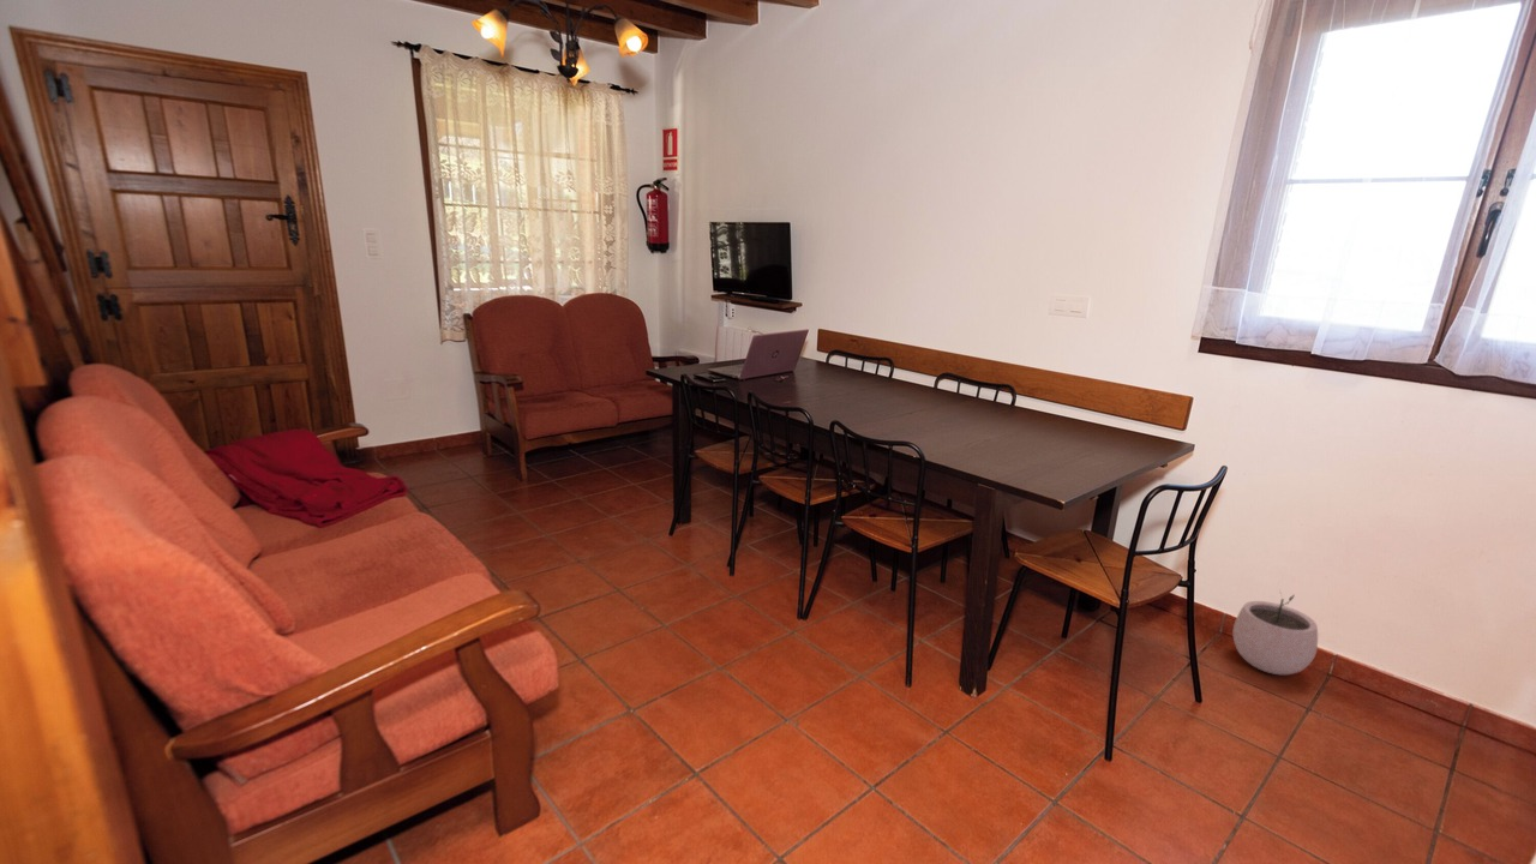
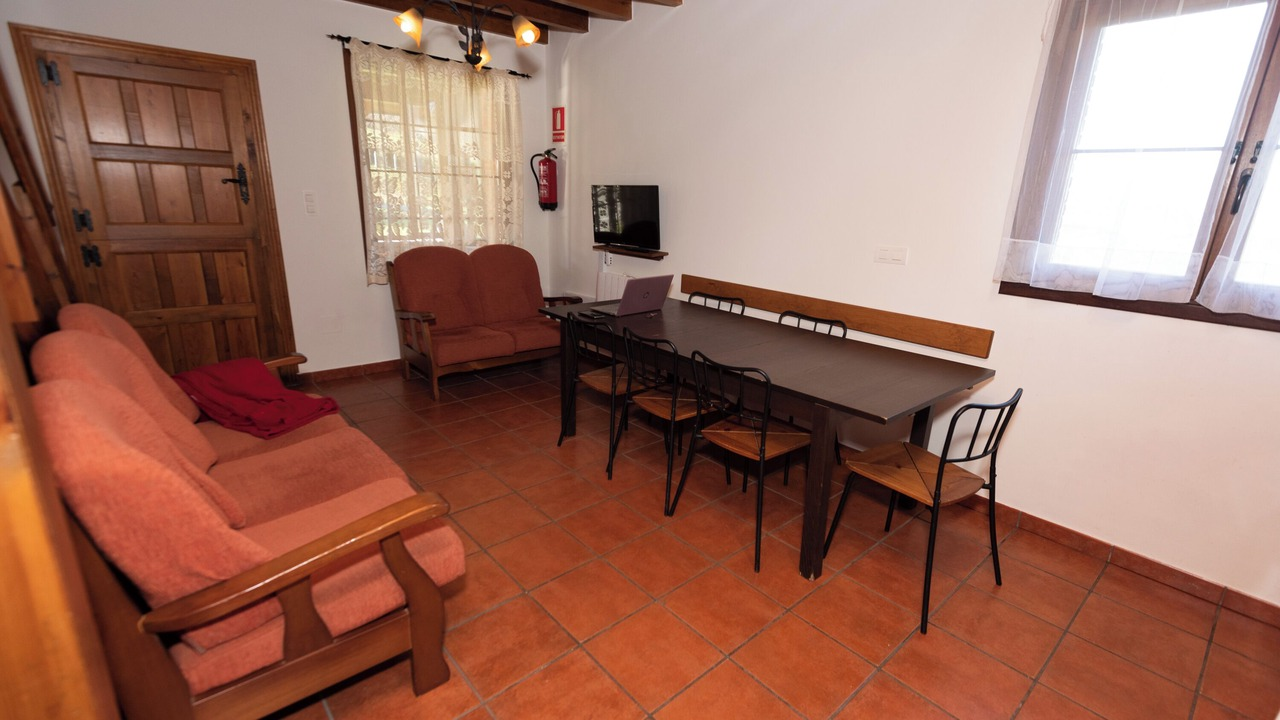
- plant pot (1276, 630)
